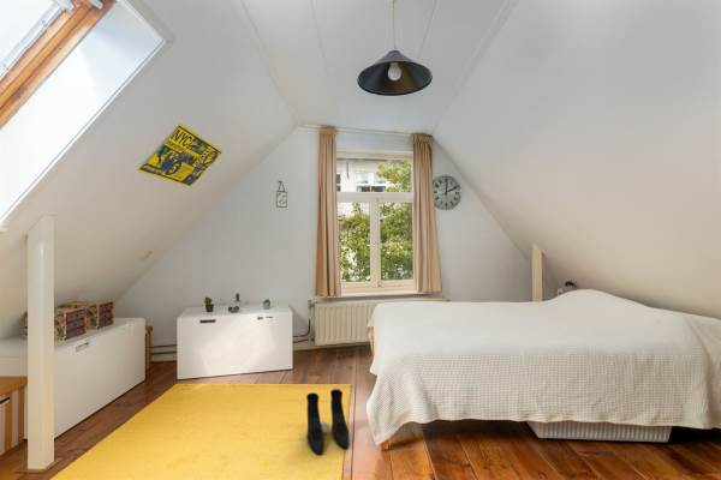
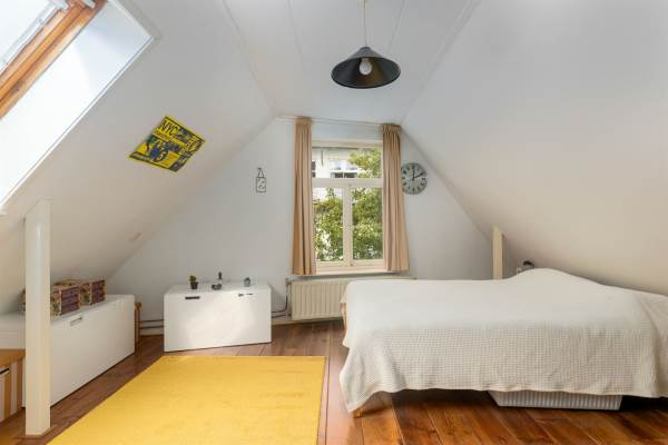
- boots (332, 416)
